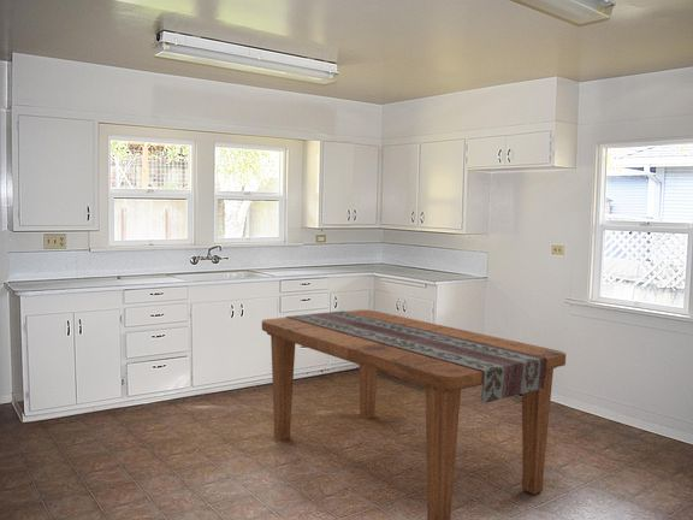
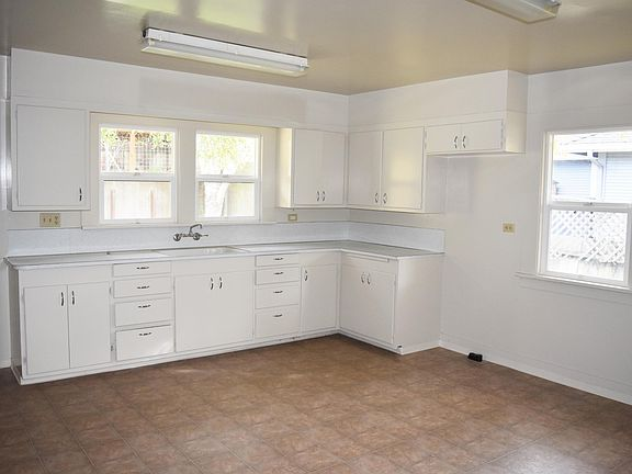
- dining table (401, 378)
